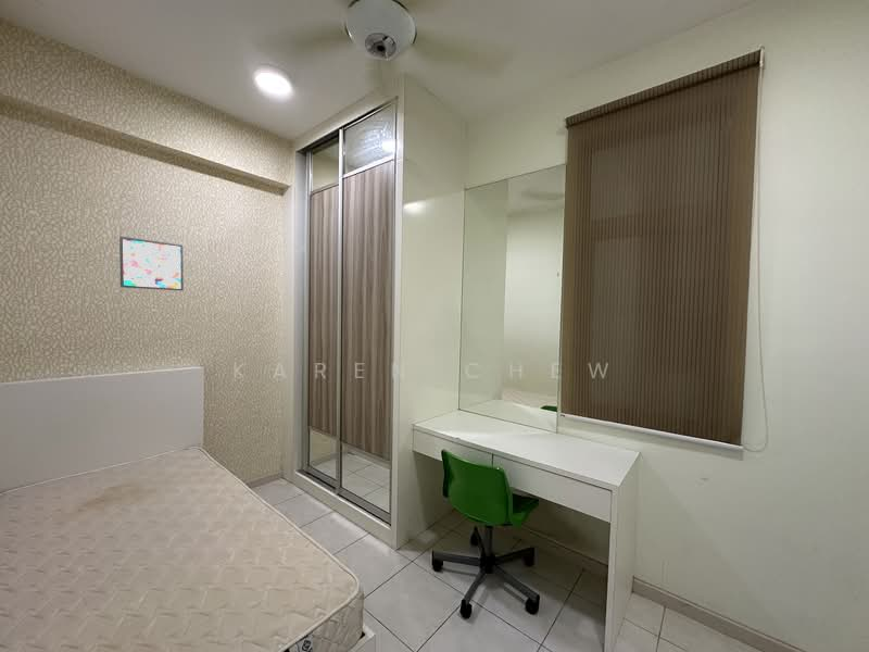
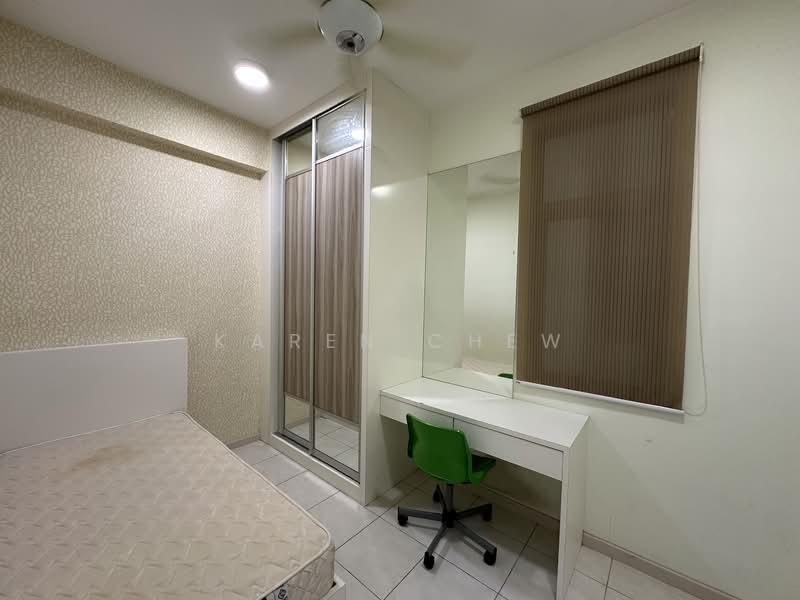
- wall art (153, 264)
